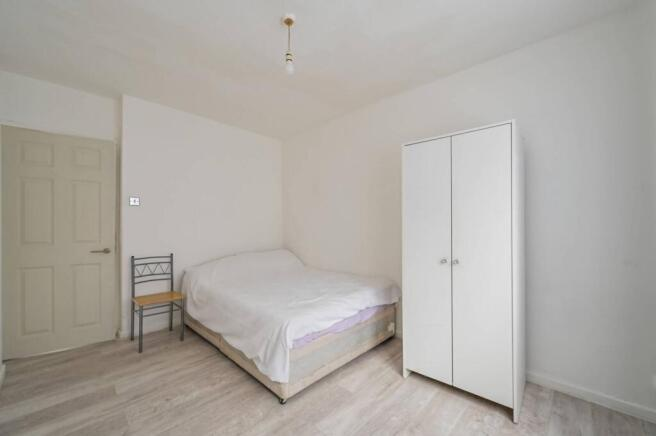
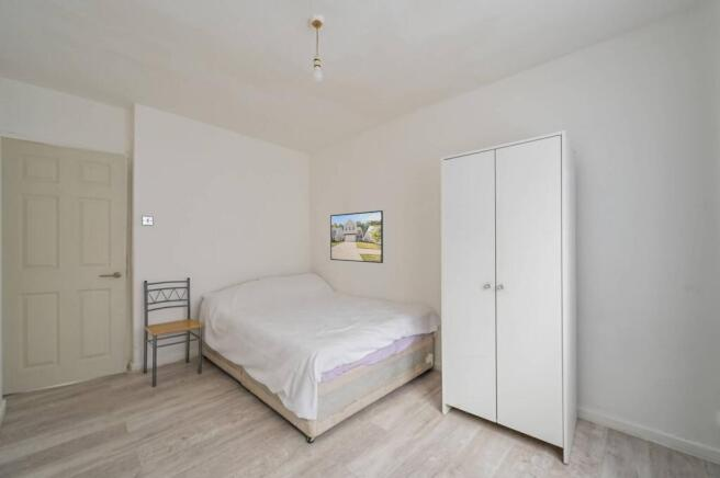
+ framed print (355, 237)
